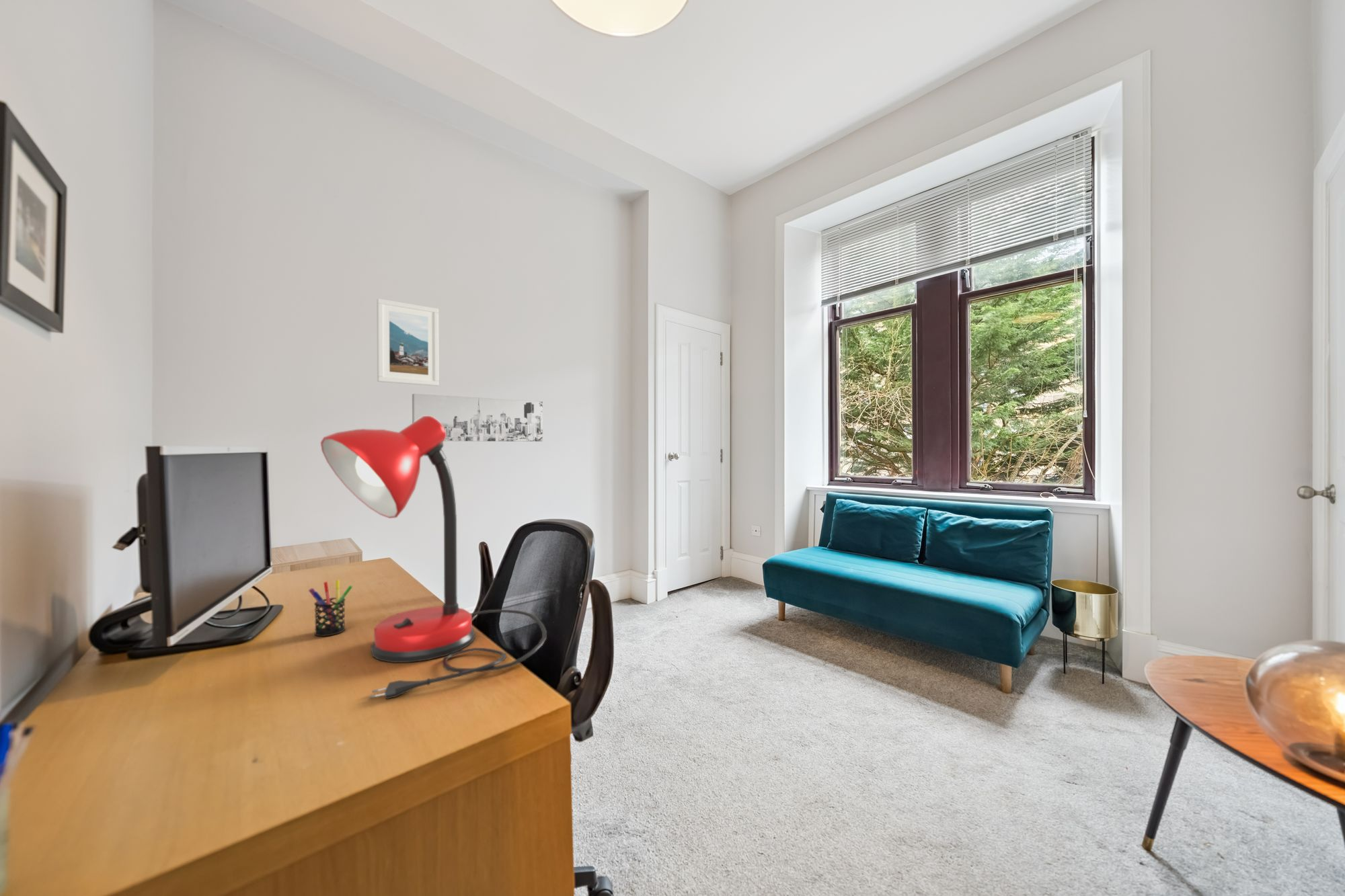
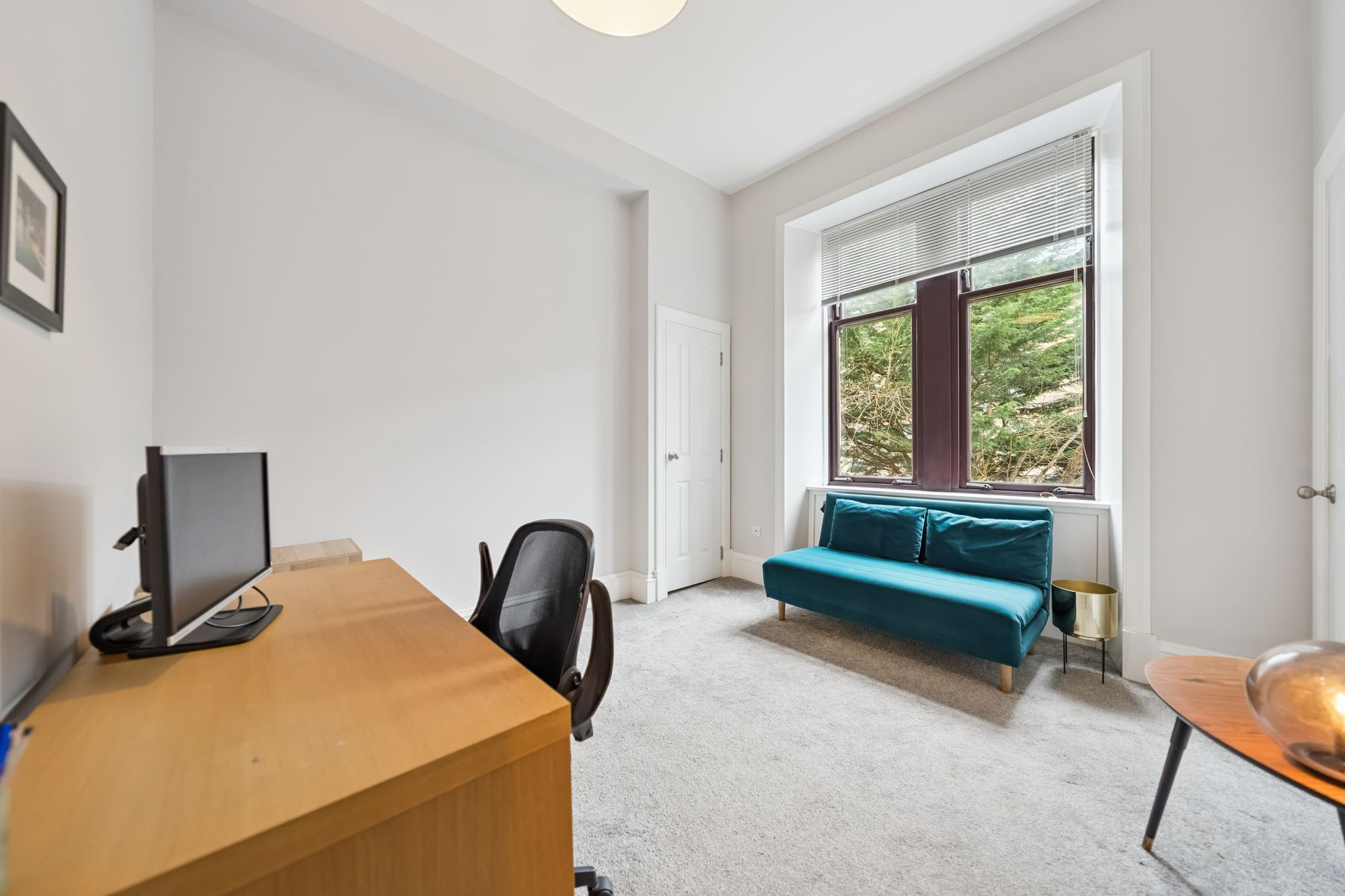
- pen holder (333, 605)
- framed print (409, 343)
- wall art (482, 419)
- desk lamp (444, 535)
